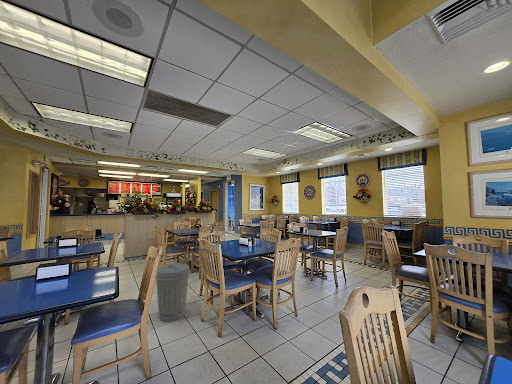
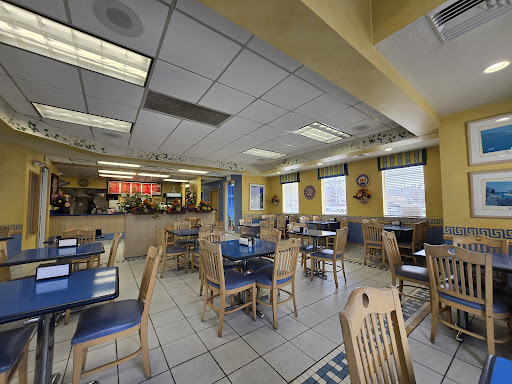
- trash can (172, 289)
